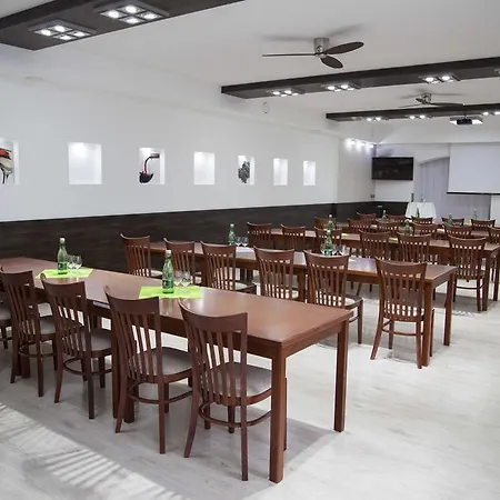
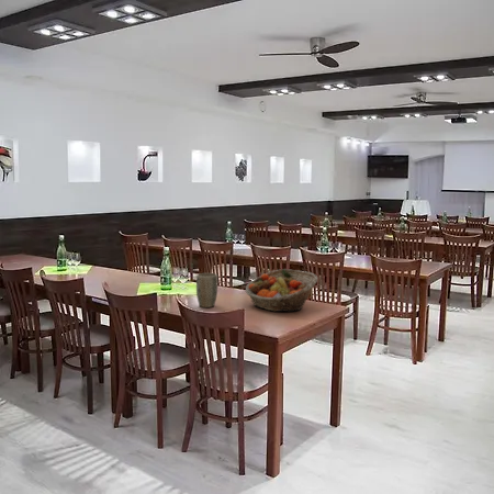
+ fruit basket (280, 289)
+ plant pot (206, 290)
